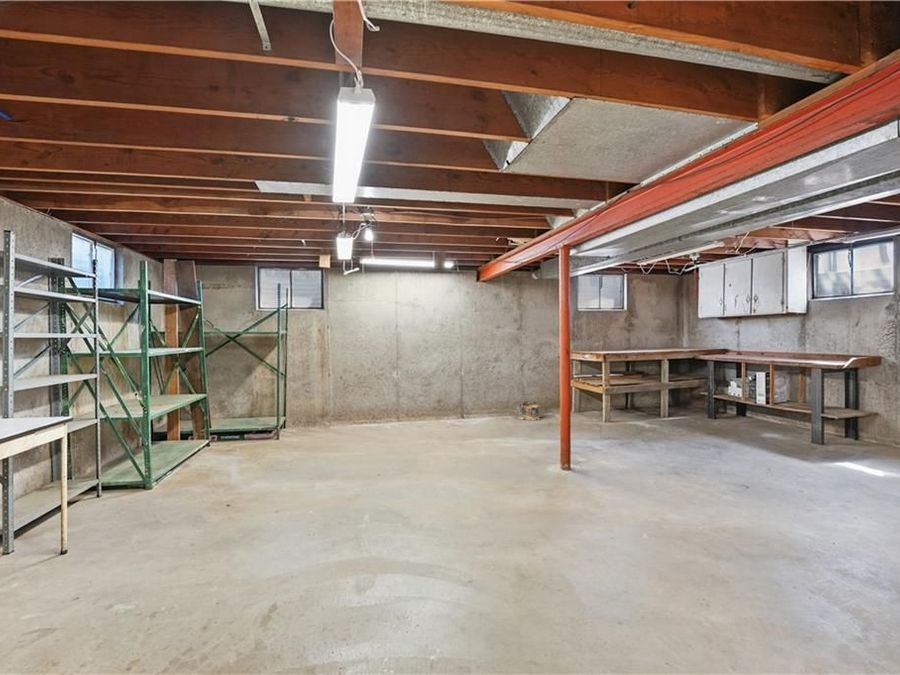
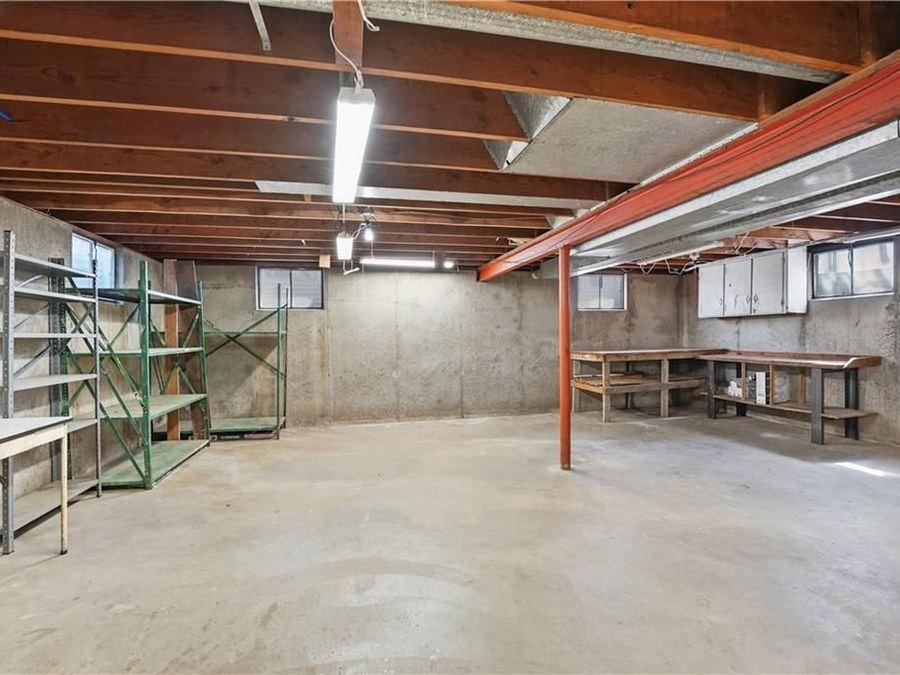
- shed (530, 408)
